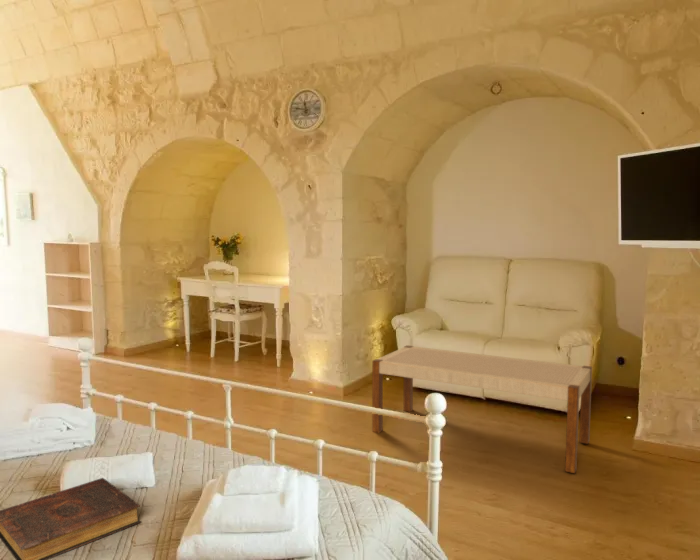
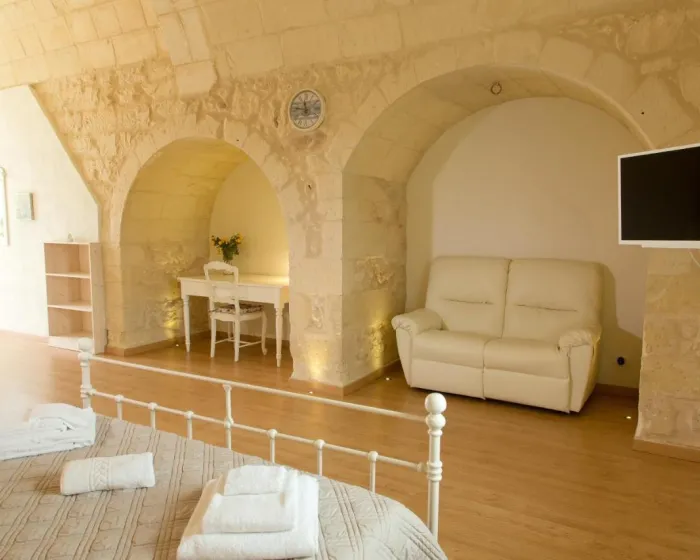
- book (67, 517)
- bench (478, 387)
